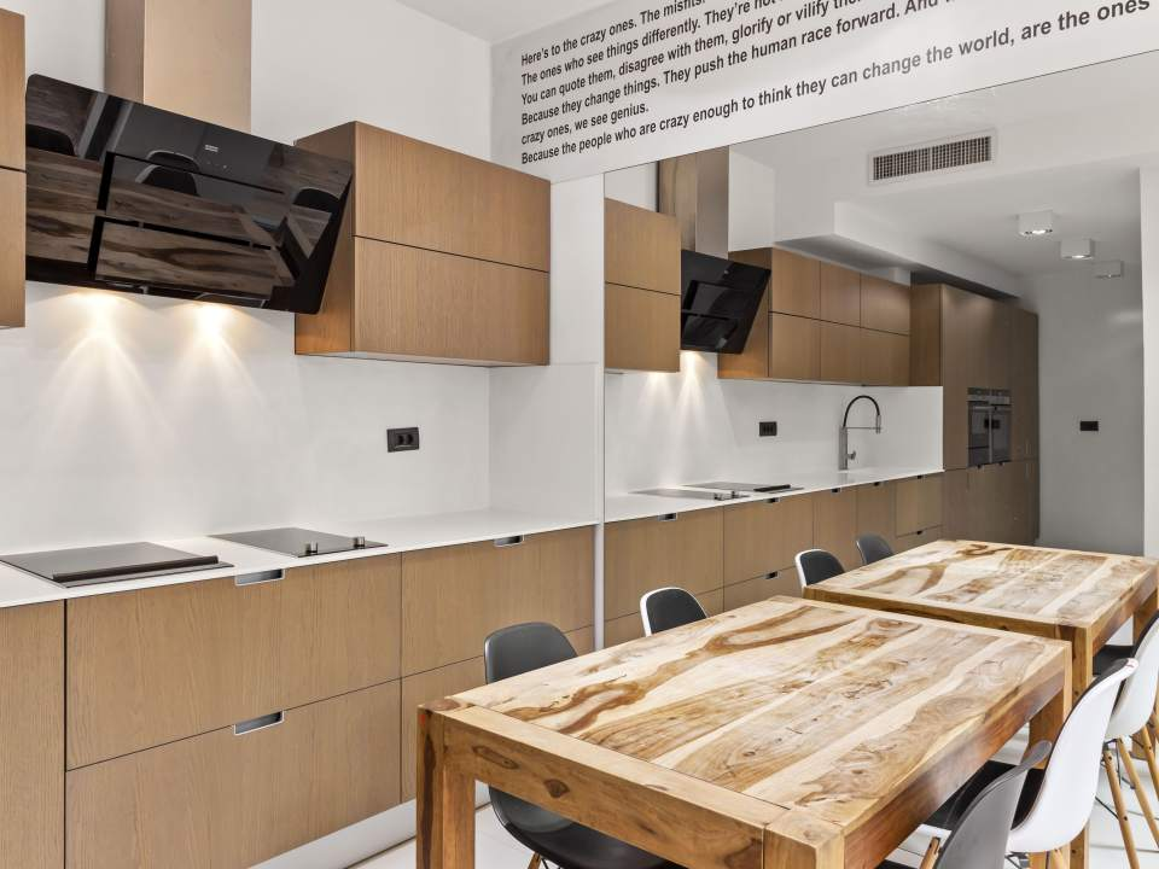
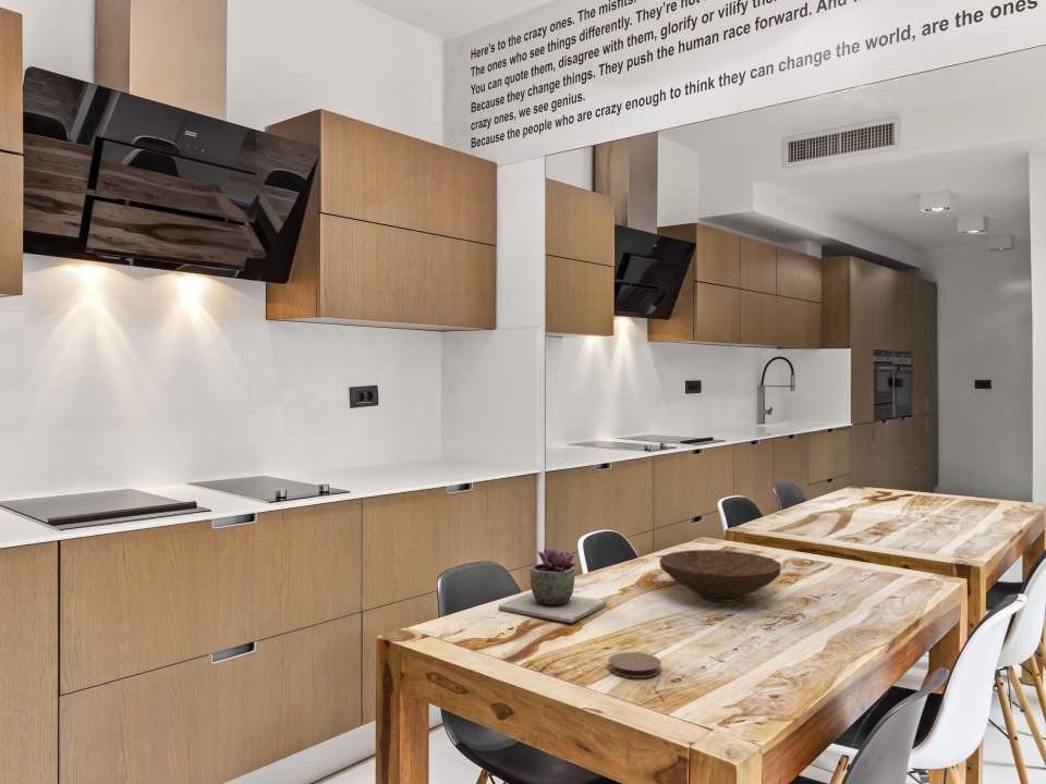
+ wooden bowl (719, 578)
+ succulent plant (552, 577)
+ coaster (634, 664)
